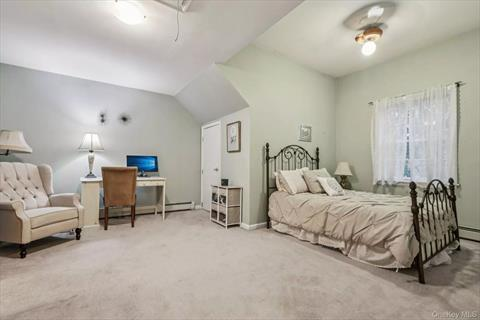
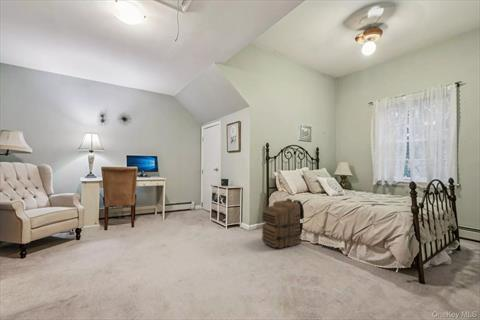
+ backpack (283, 221)
